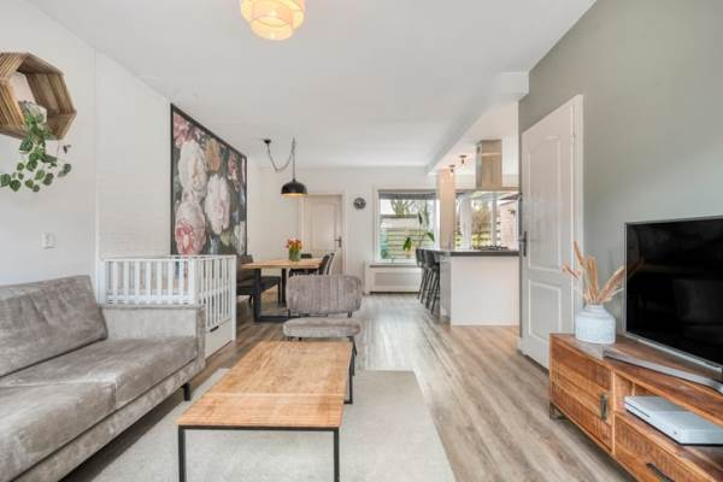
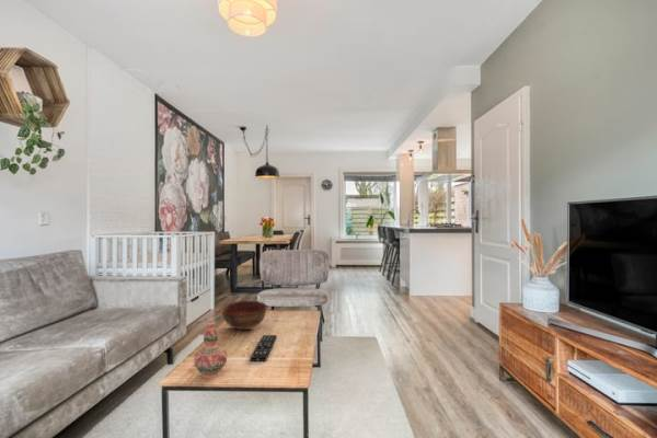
+ bowl (244, 316)
+ remote control (264, 346)
+ decorative vase (210, 346)
